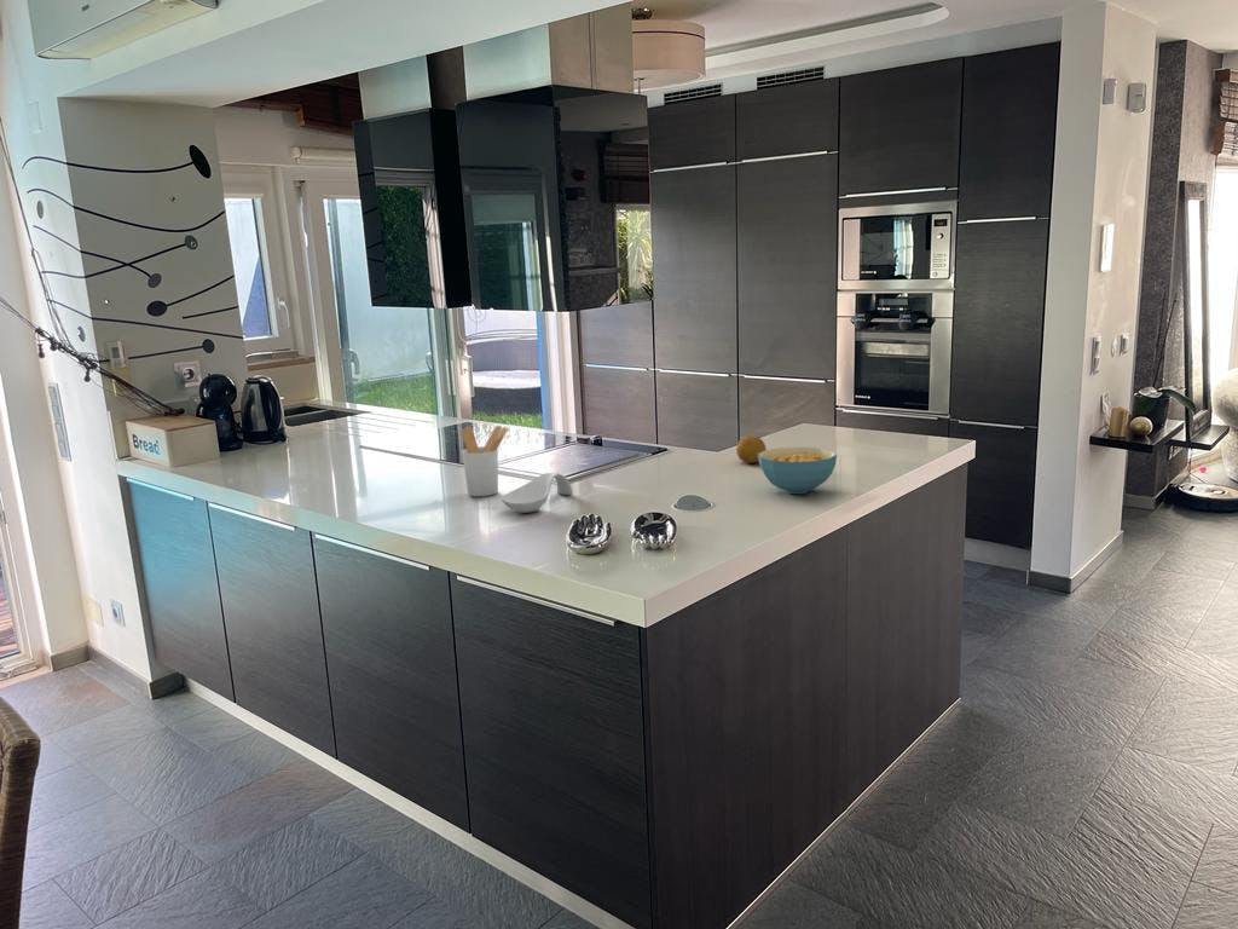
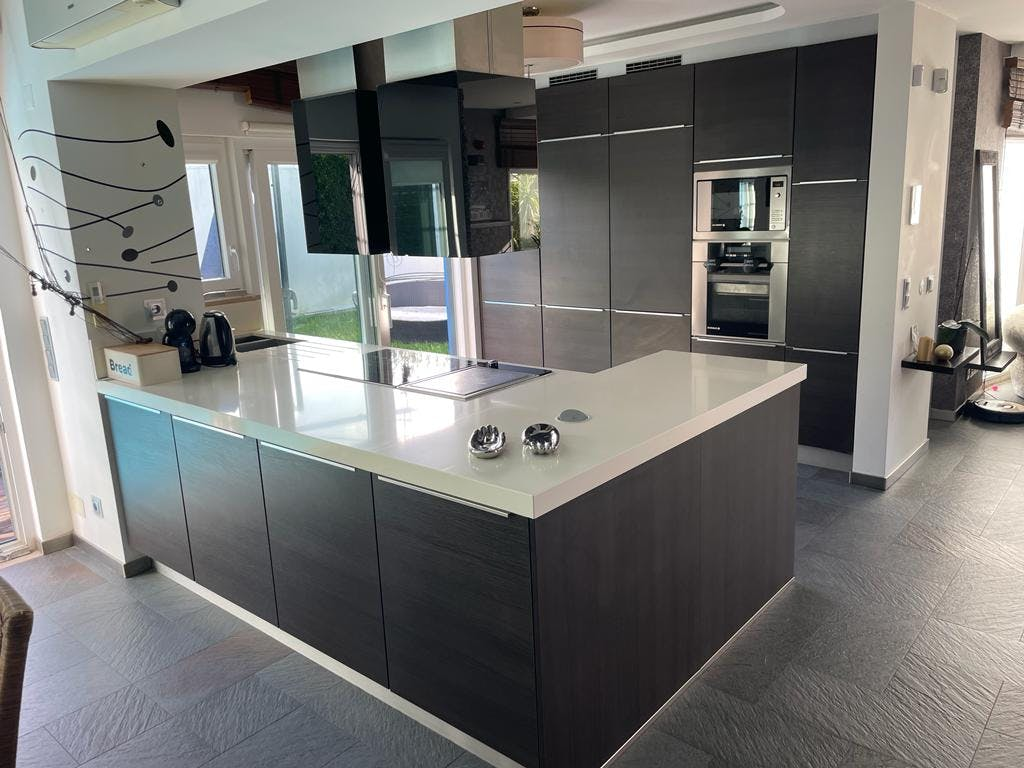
- utensil holder (487, 458)
- spoon rest (538, 491)
- fruit (751, 449)
- cereal bowl (797, 472)
